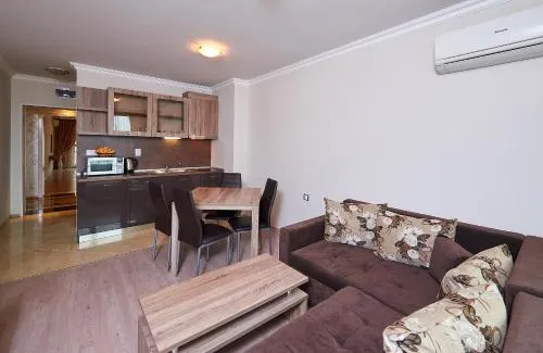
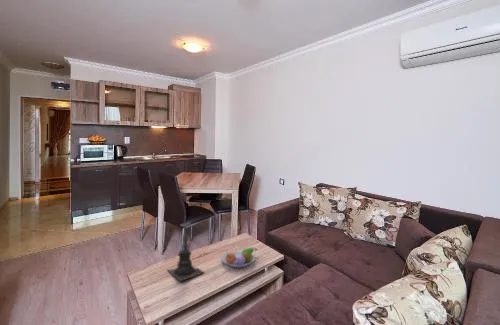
+ fruit bowl (239, 254)
+ candle holder (185, 243)
